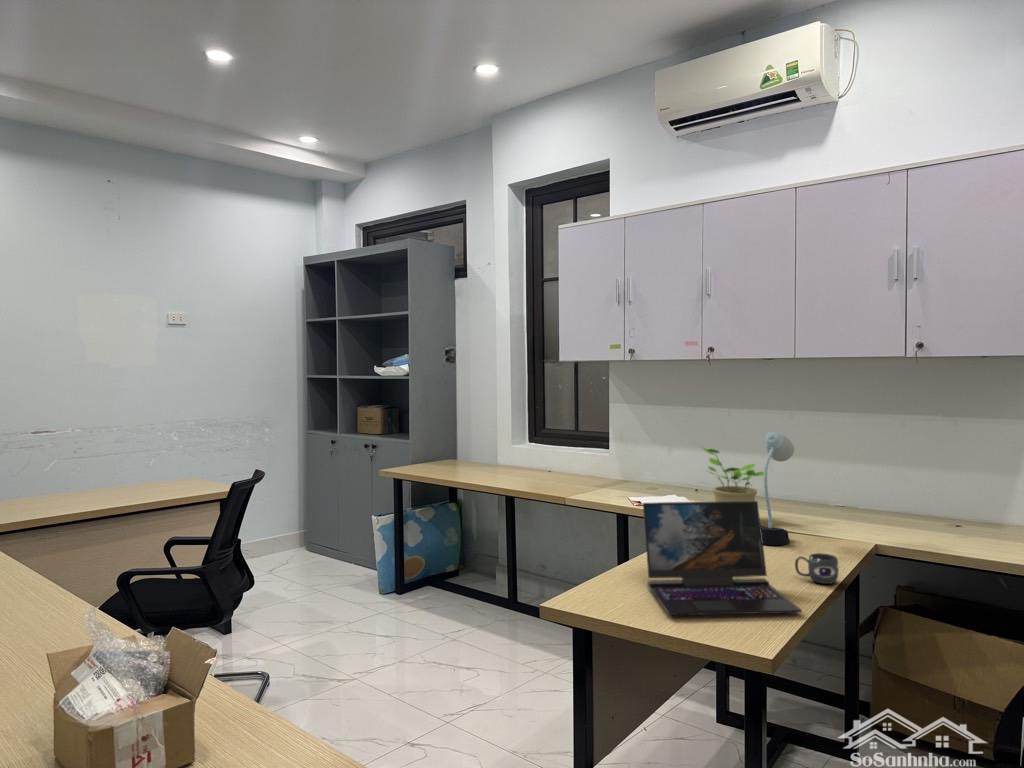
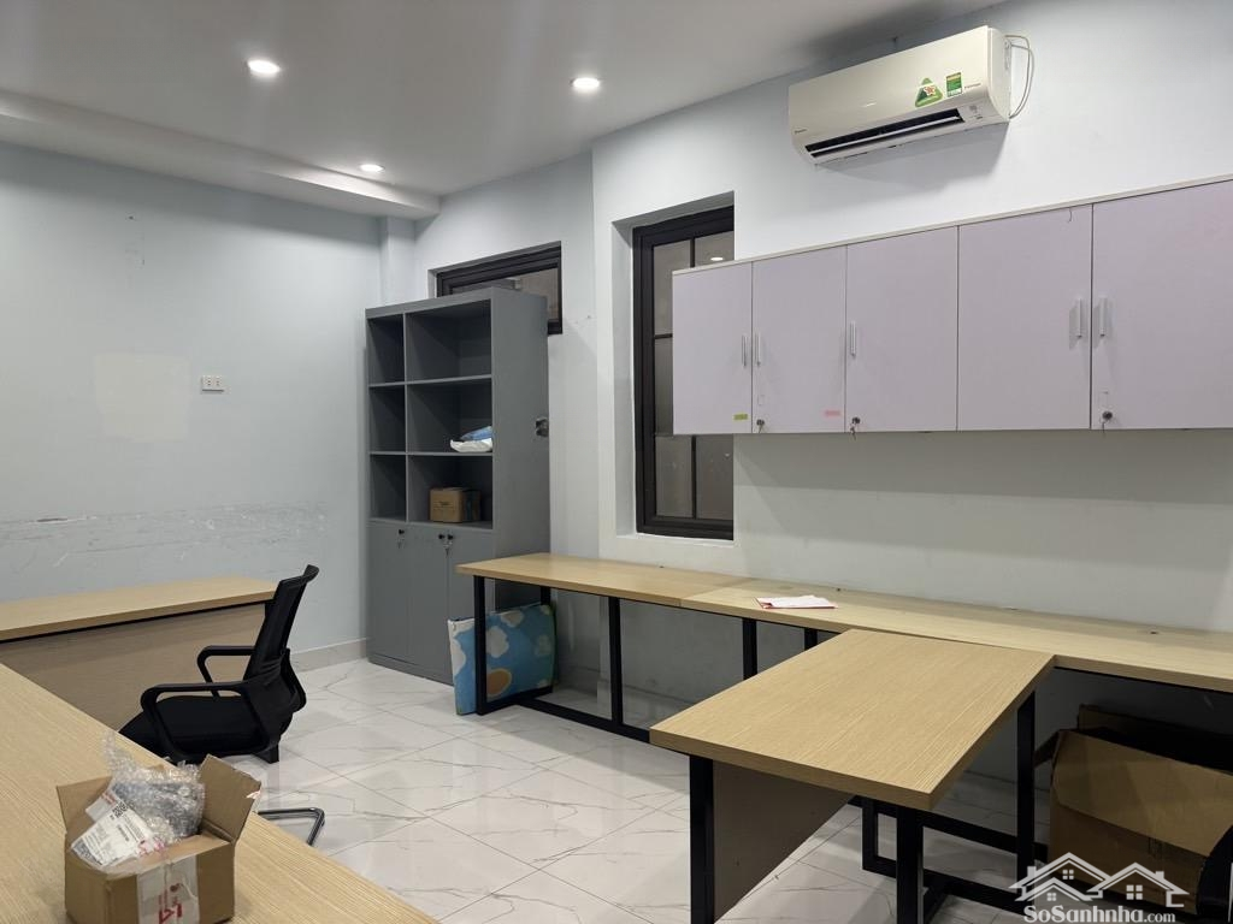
- desk lamp (767, 485)
- potted plant (734, 482)
- laptop (716, 555)
- mug (816, 568)
